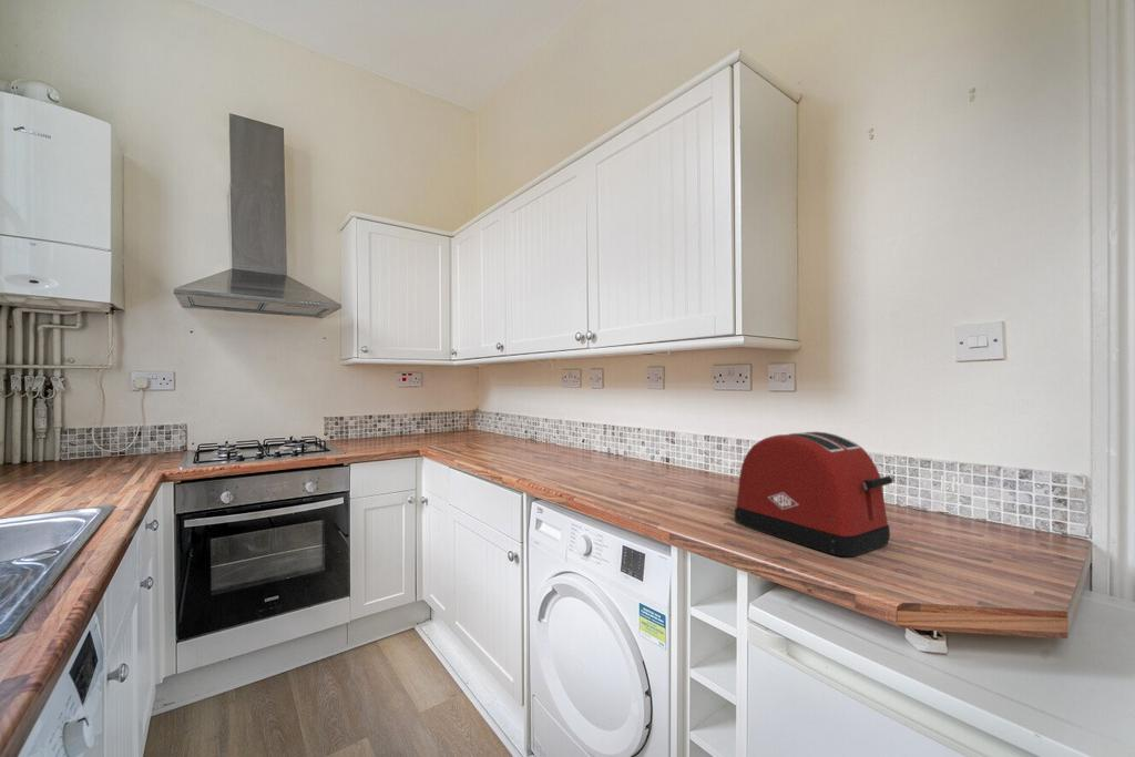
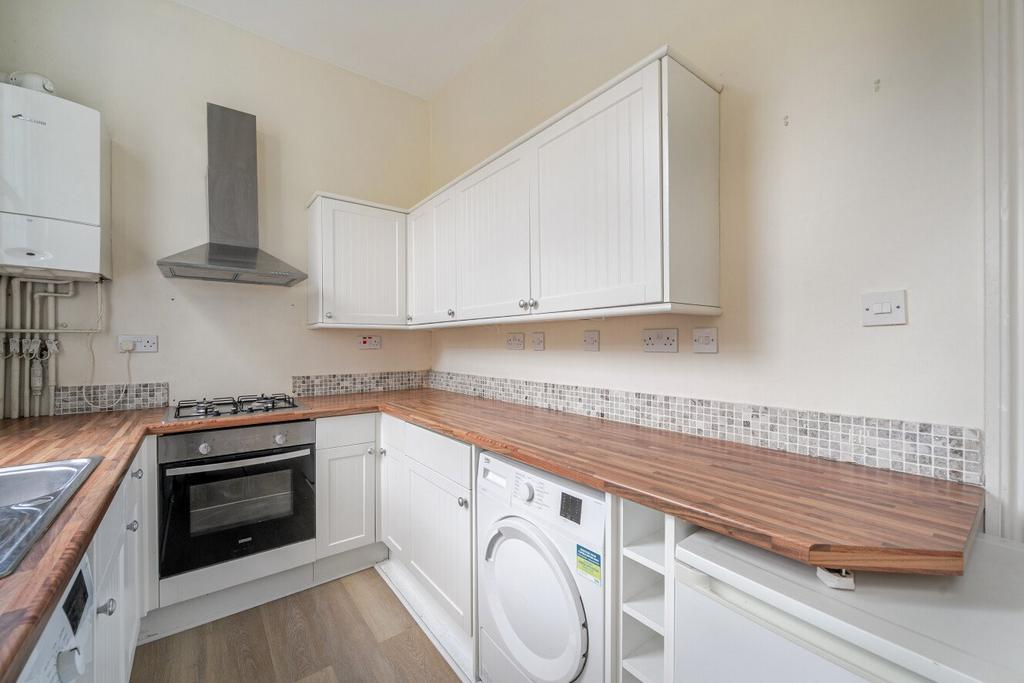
- toaster (810, 482)
